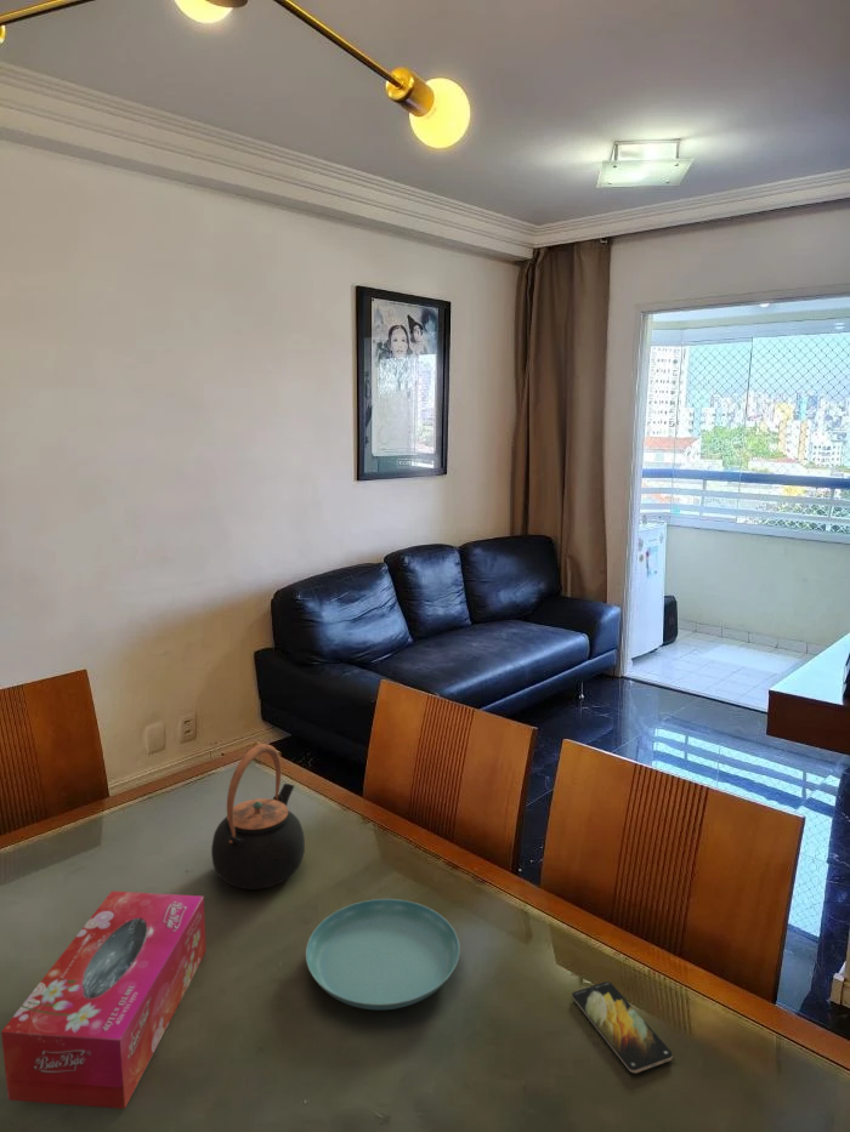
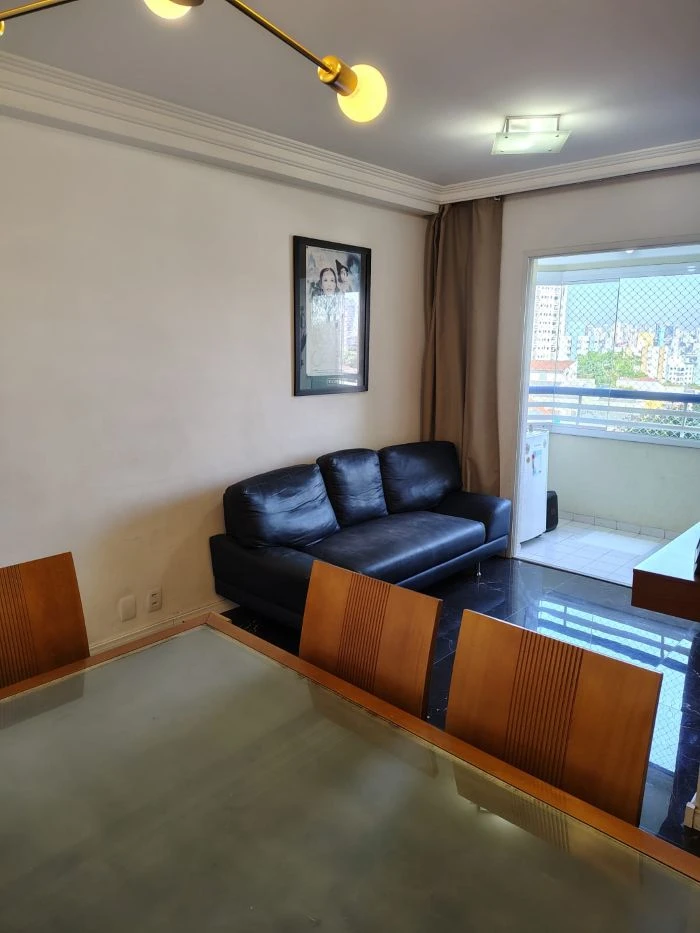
- teapot (262, 804)
- smartphone (619, 1024)
- saucer (382, 954)
- tissue box (117, 985)
